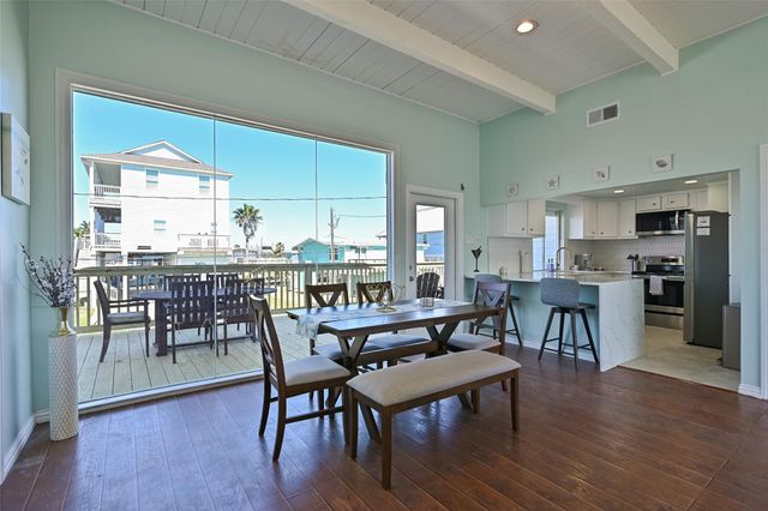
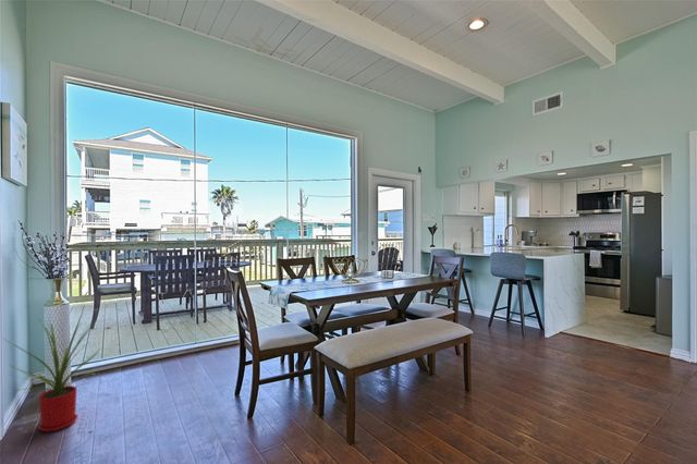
+ house plant (56, 371)
